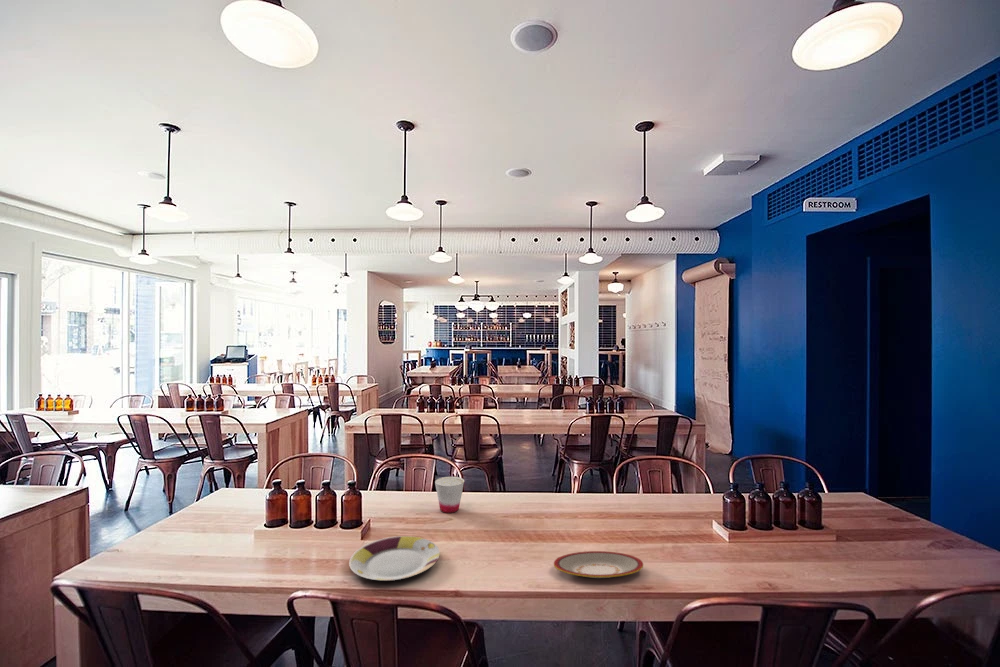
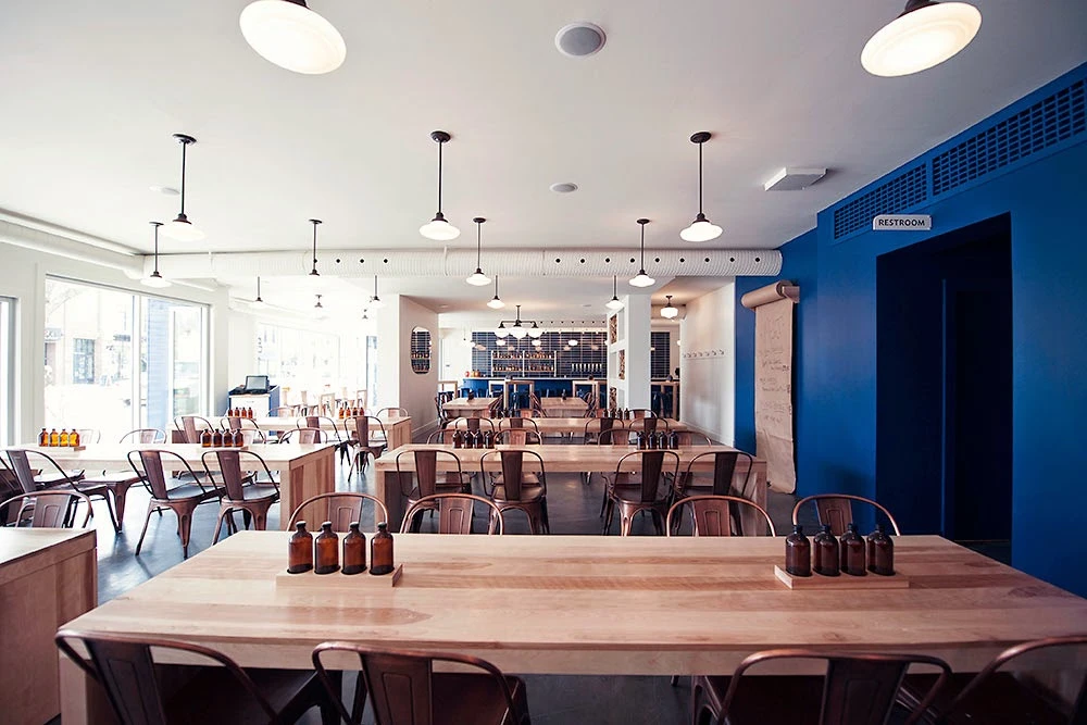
- plate (598, 566)
- plate (395, 559)
- cup (449, 495)
